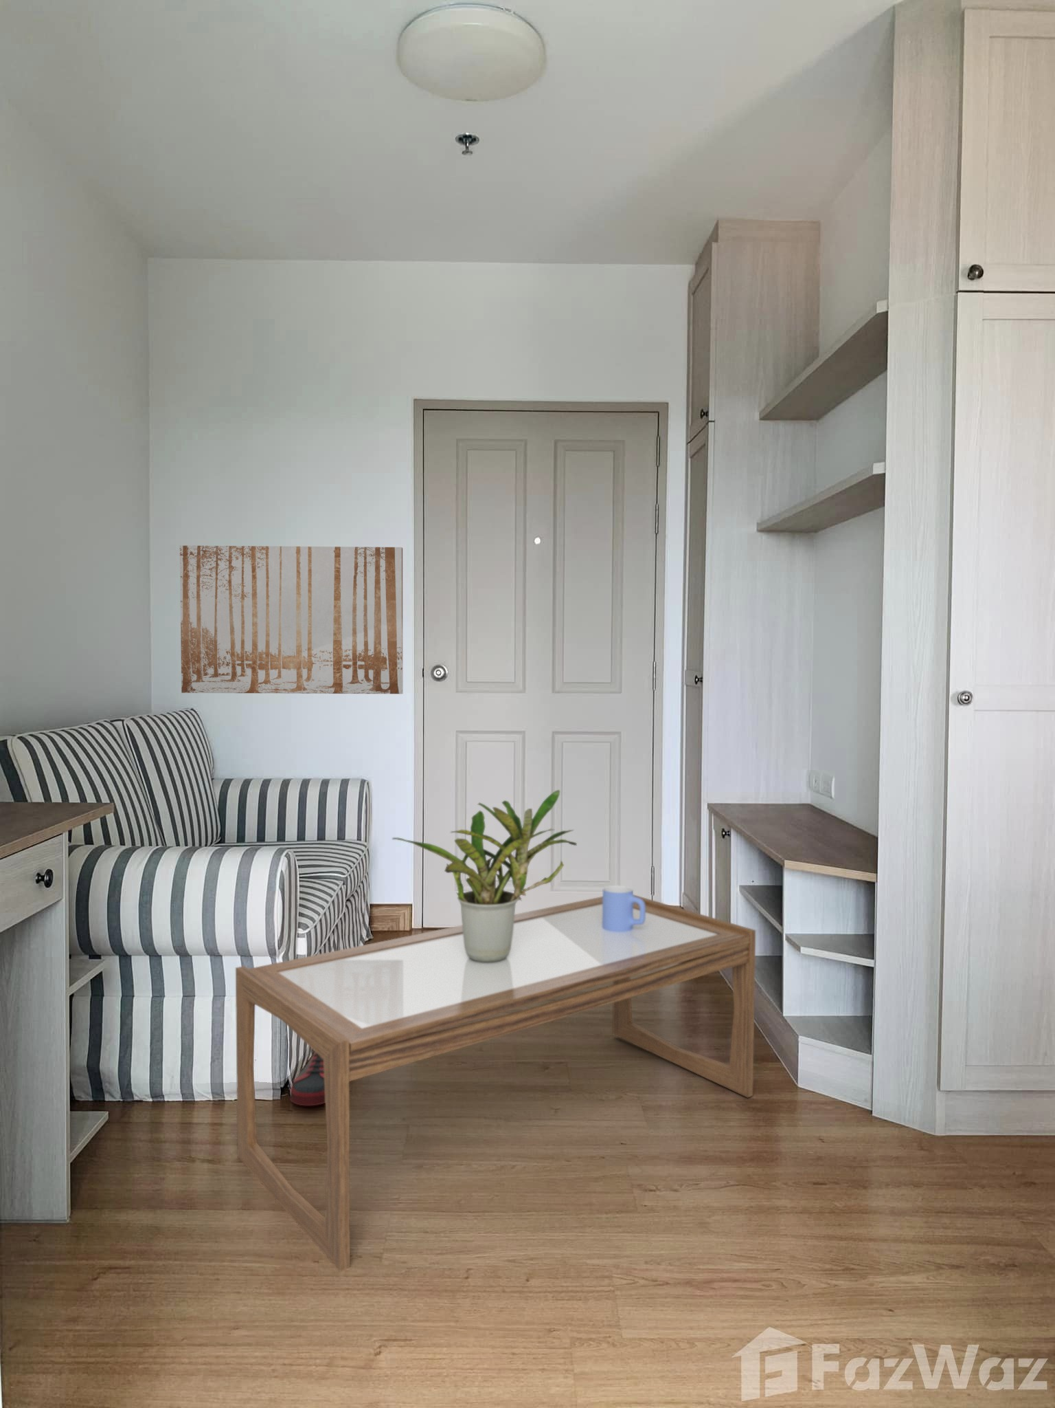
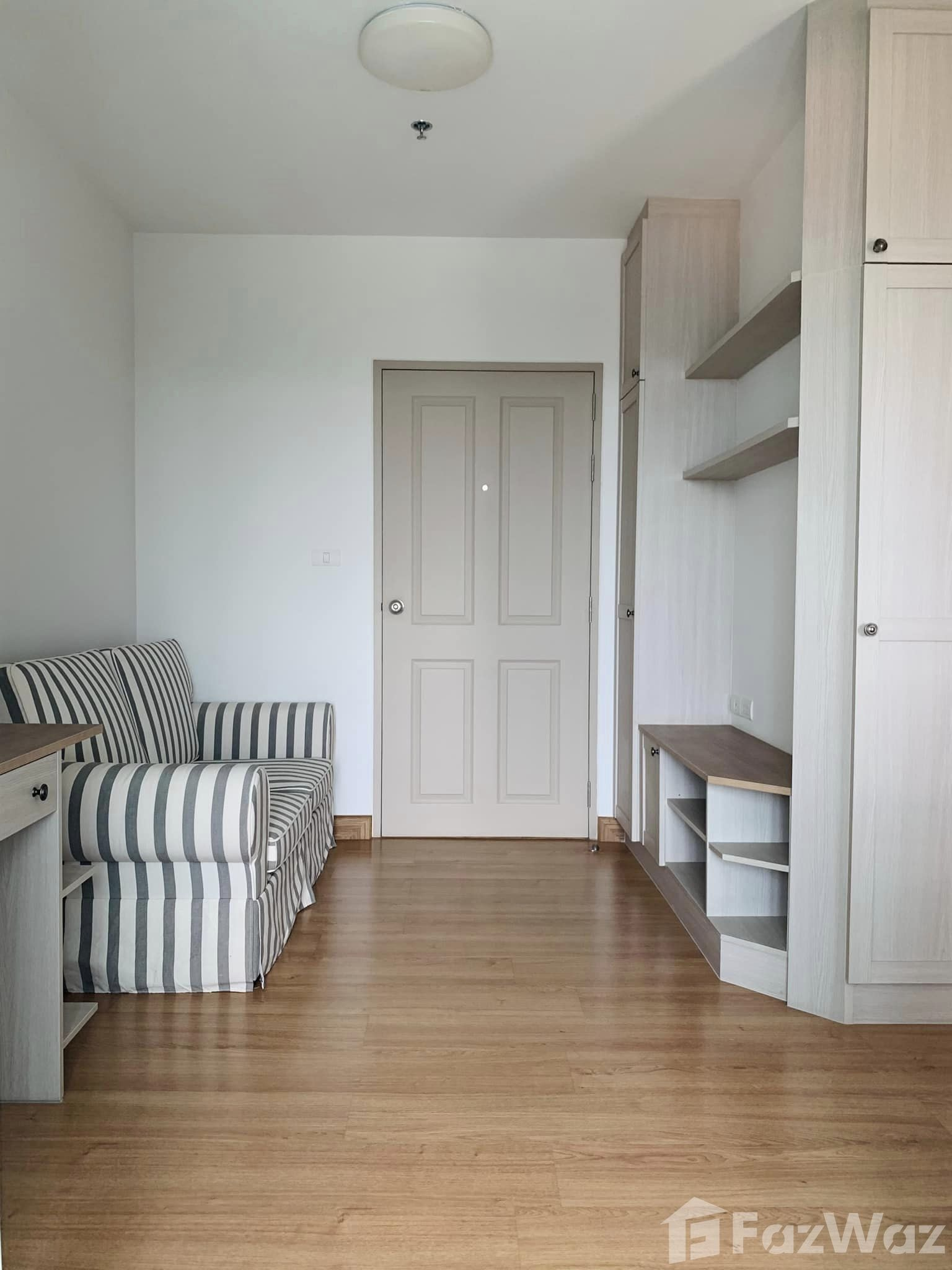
- mug (623, 904)
- wall art (291, 620)
- shoe (319, 1061)
- potted plant (502, 869)
- coffee table (513, 1032)
